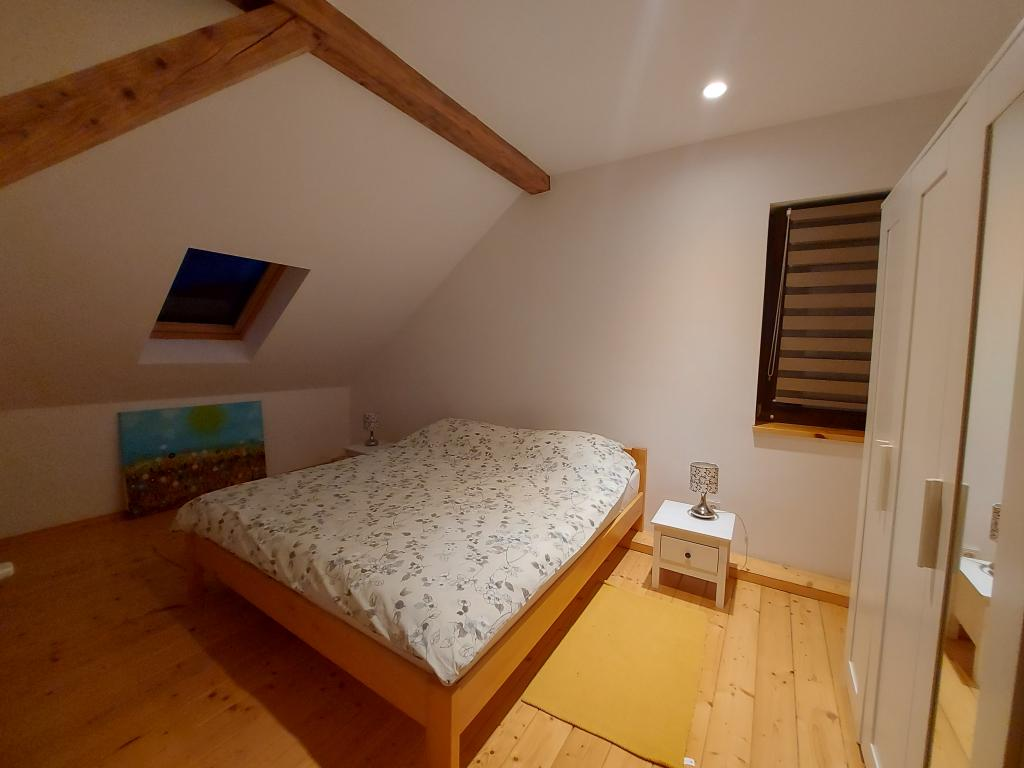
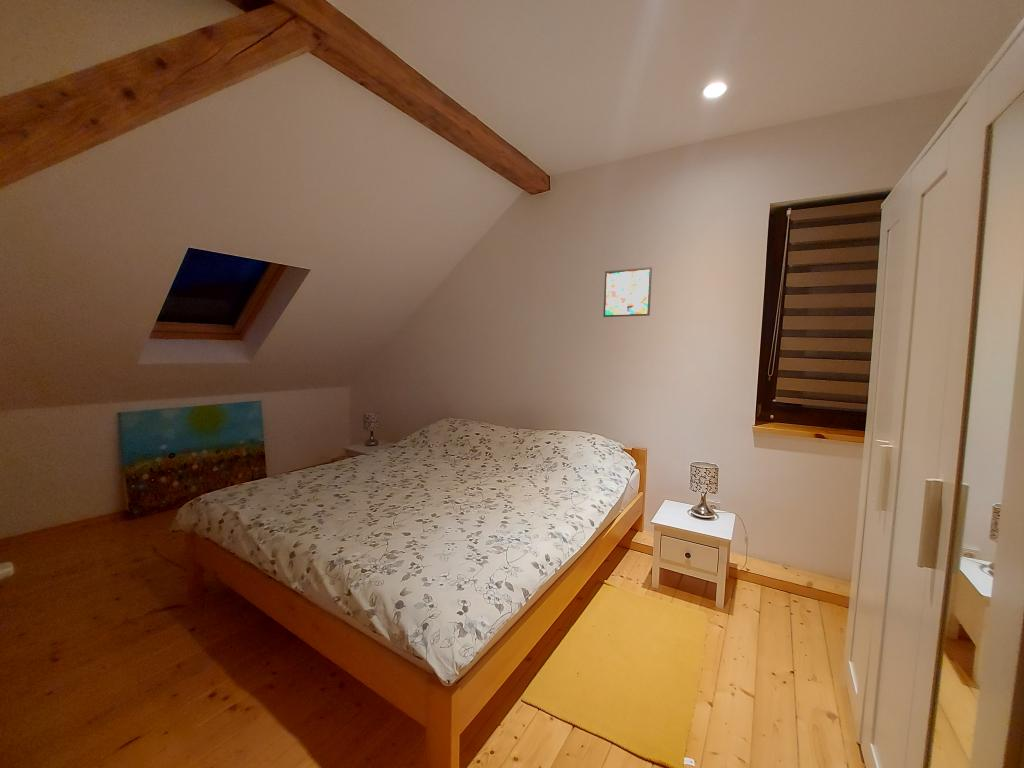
+ wall art (626, 292)
